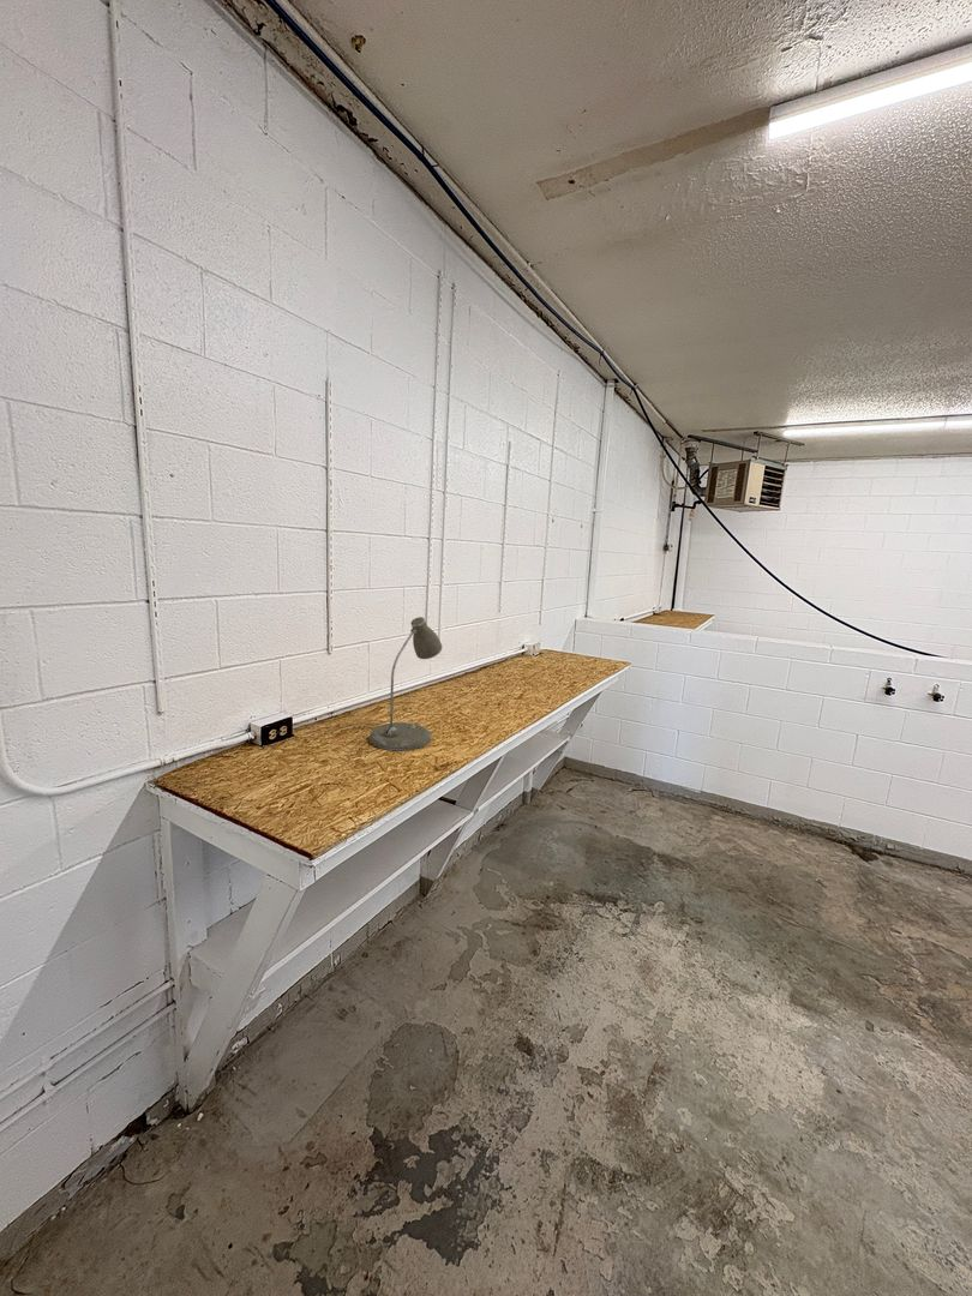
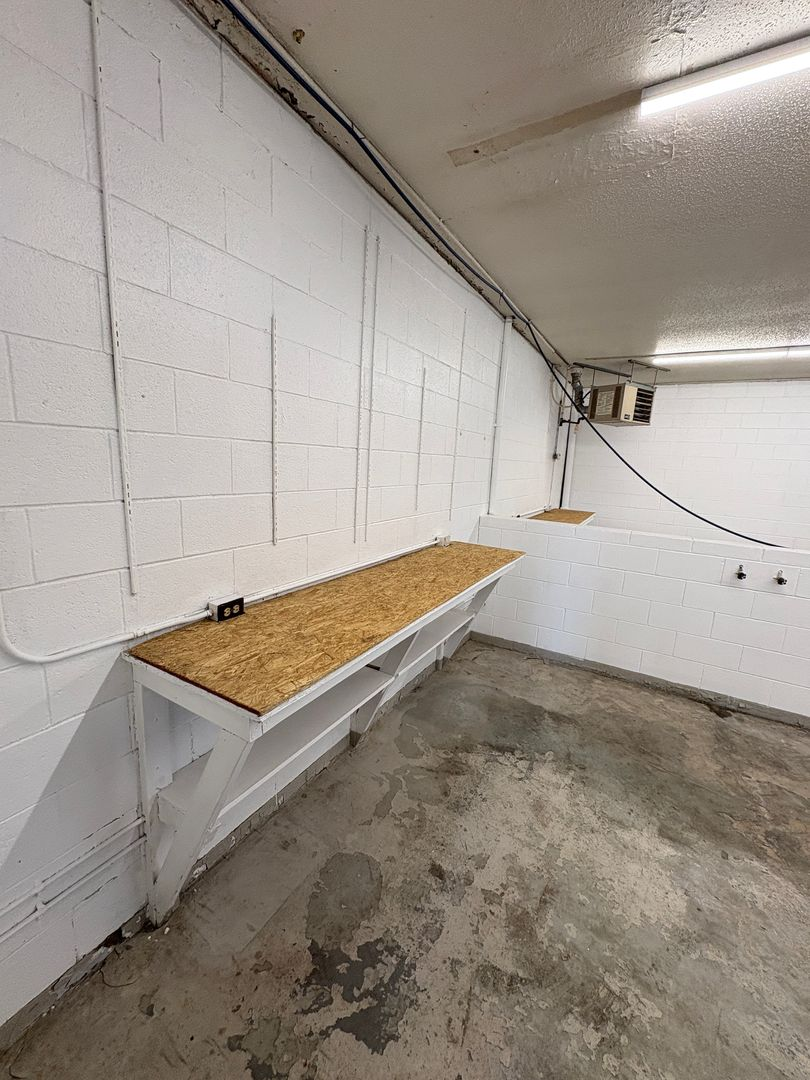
- desk lamp (392, 678)
